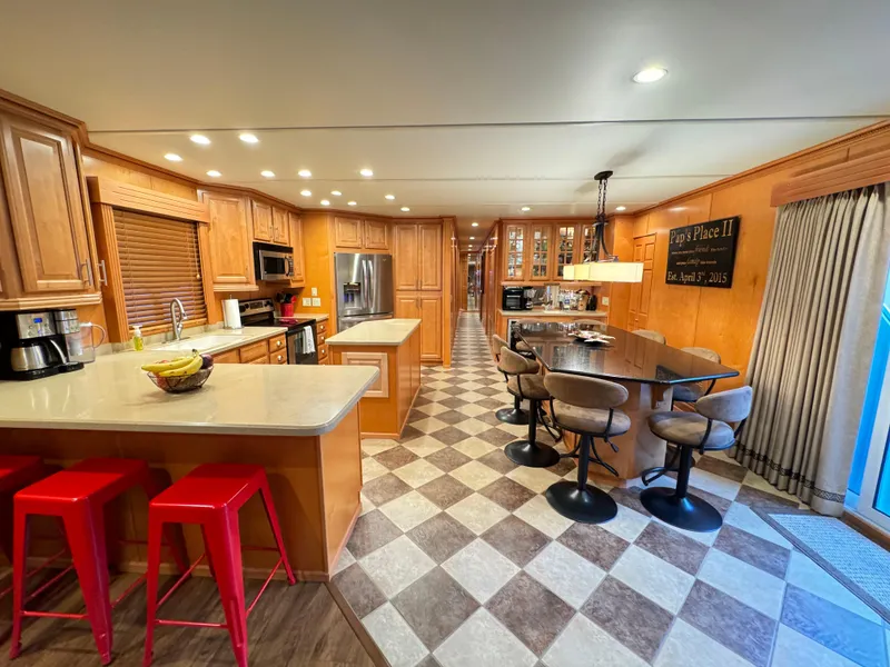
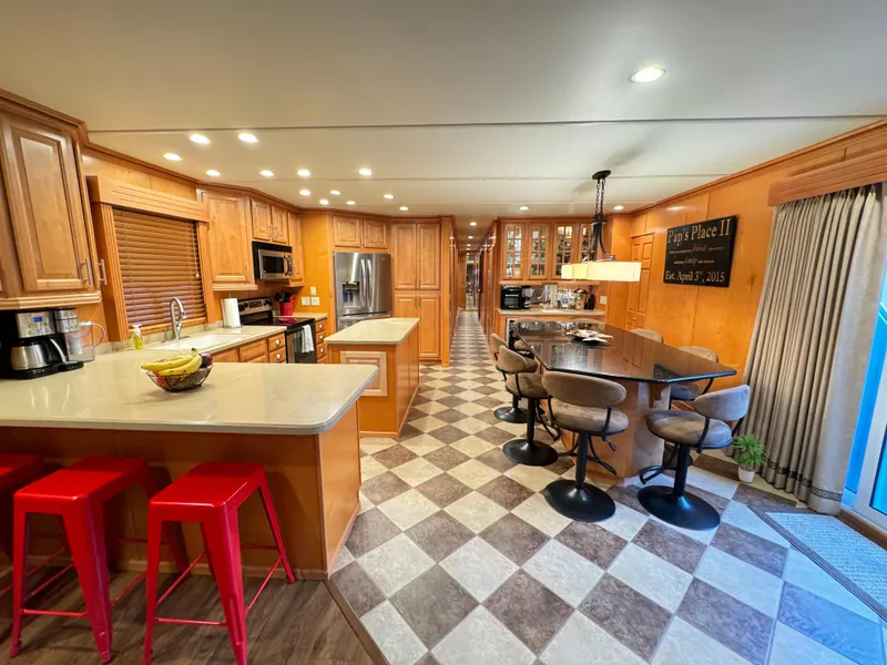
+ potted plant (750, 458)
